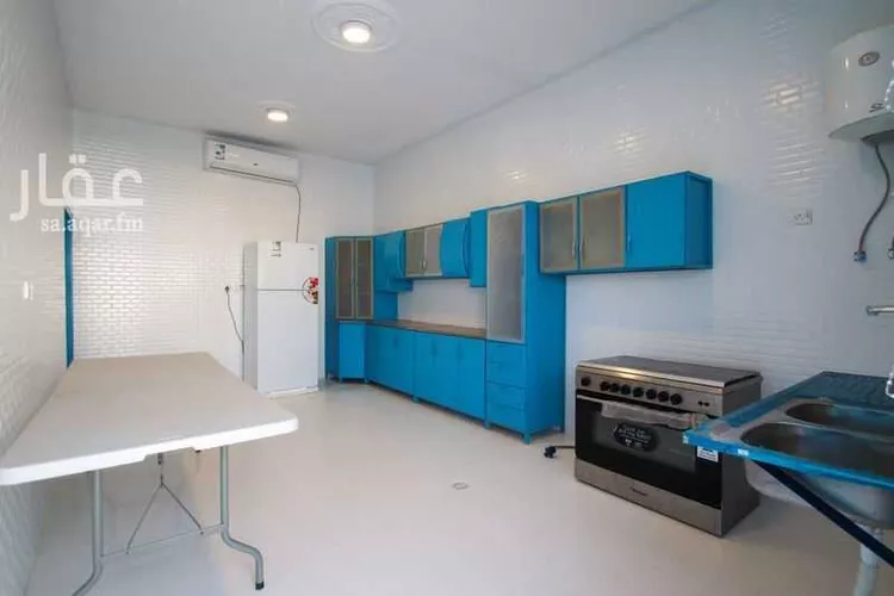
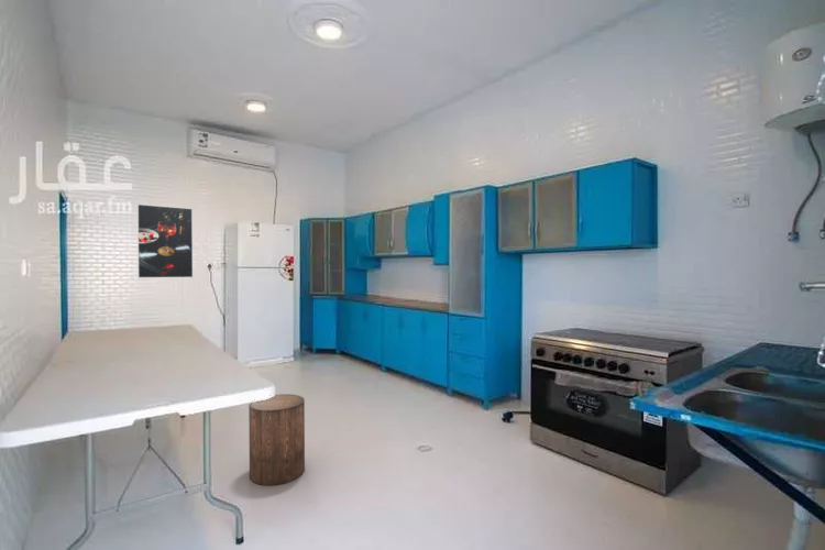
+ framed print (166, 242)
+ stool (277, 437)
